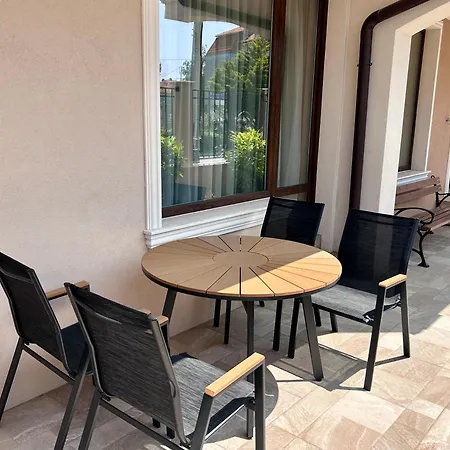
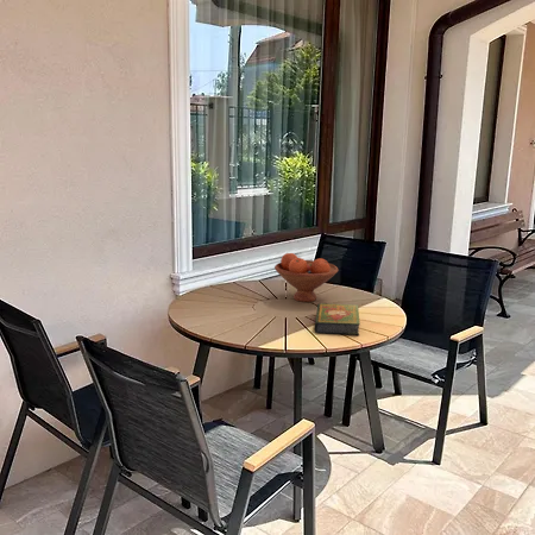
+ fruit bowl (306, 276)
+ book (336, 317)
